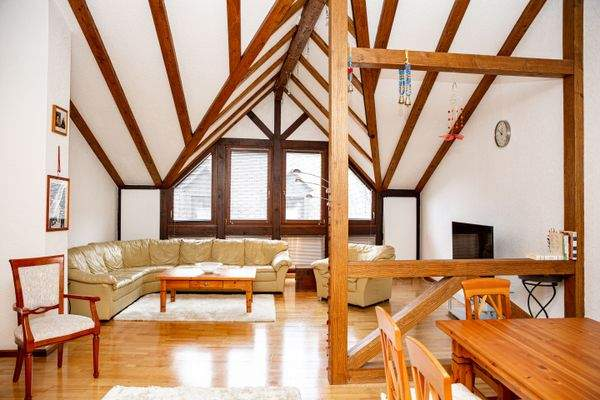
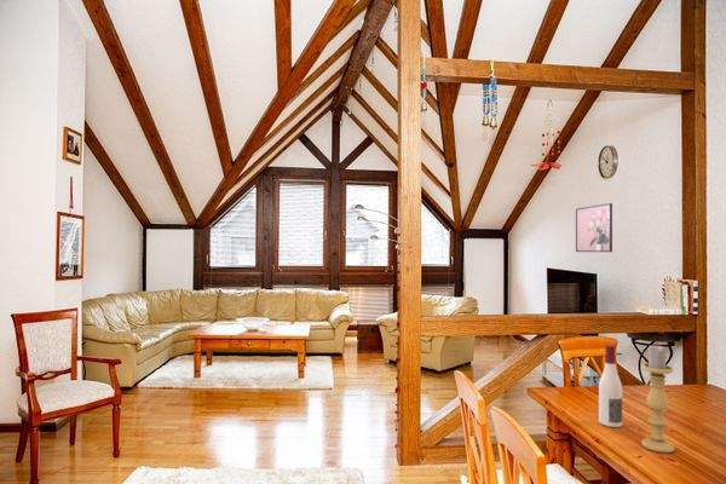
+ alcohol (610, 384)
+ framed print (592, 229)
+ candle holder (657, 394)
